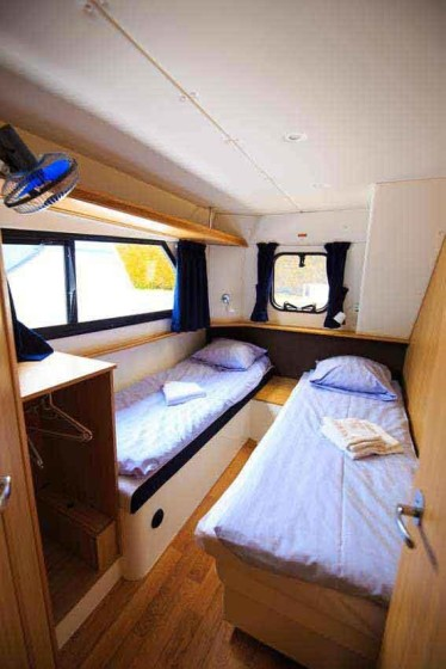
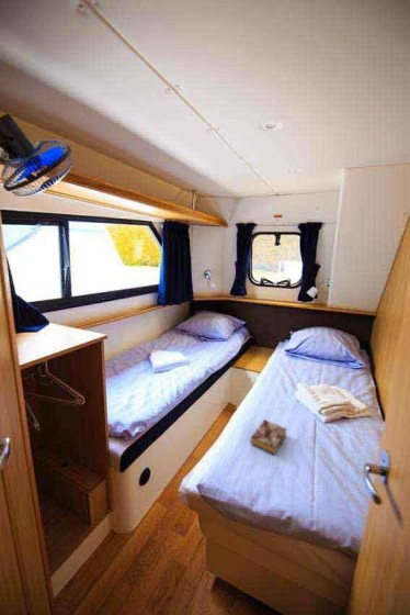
+ book (269, 436)
